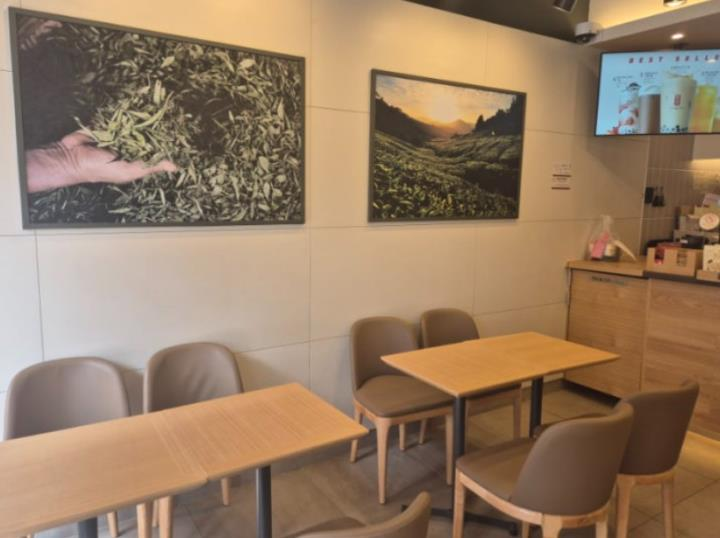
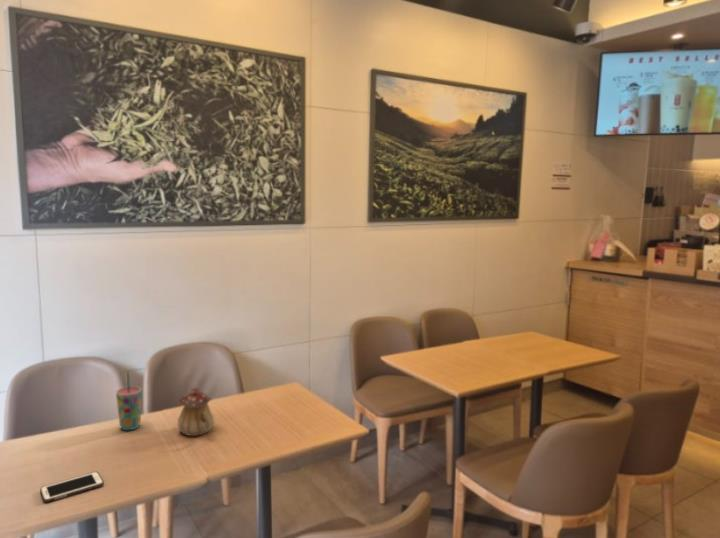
+ cup (129, 399)
+ teapot (196, 409)
+ cell phone (72, 486)
